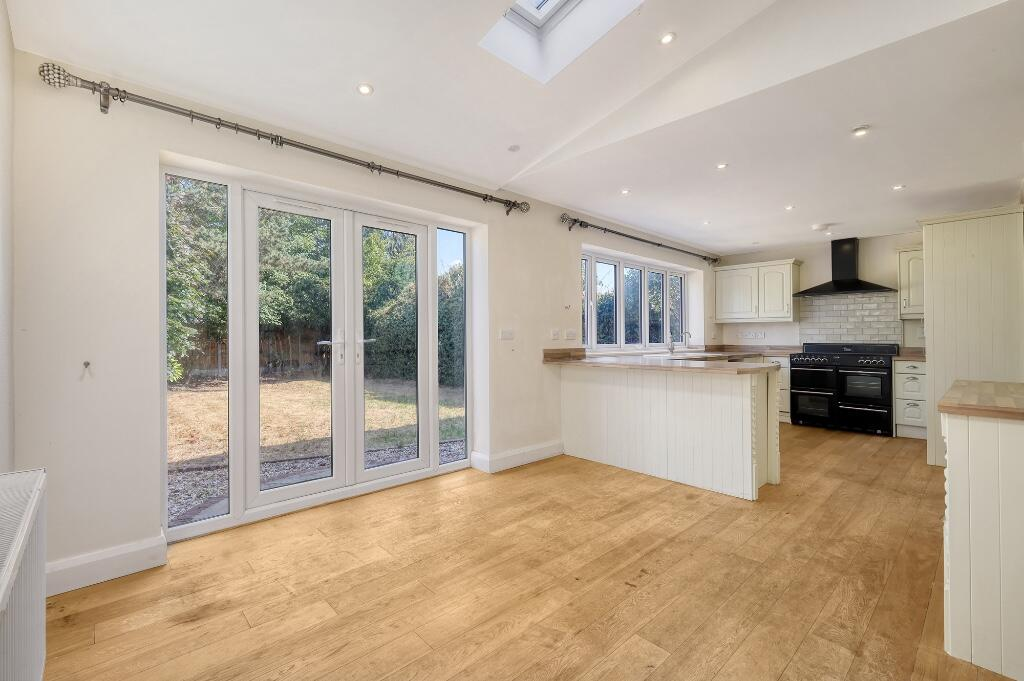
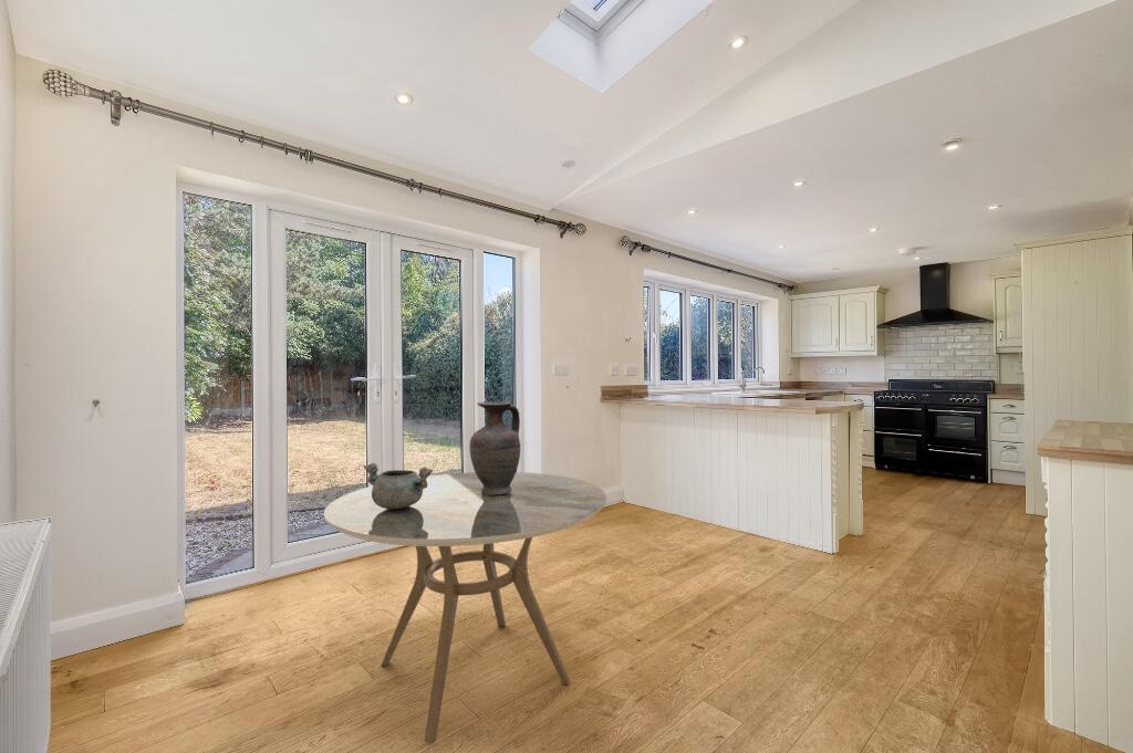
+ dining table (472, 584)
+ decorative bowl (398, 484)
+ vase (496, 447)
